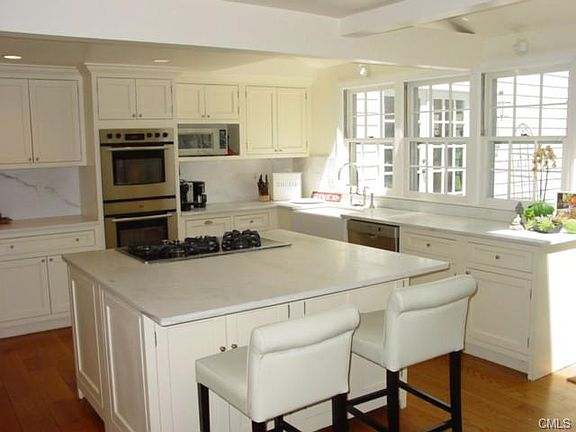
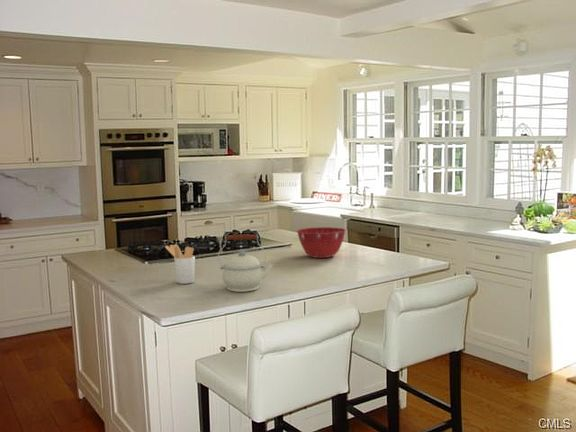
+ utensil holder (180, 262)
+ mixing bowl (321, 242)
+ kettle (245, 261)
